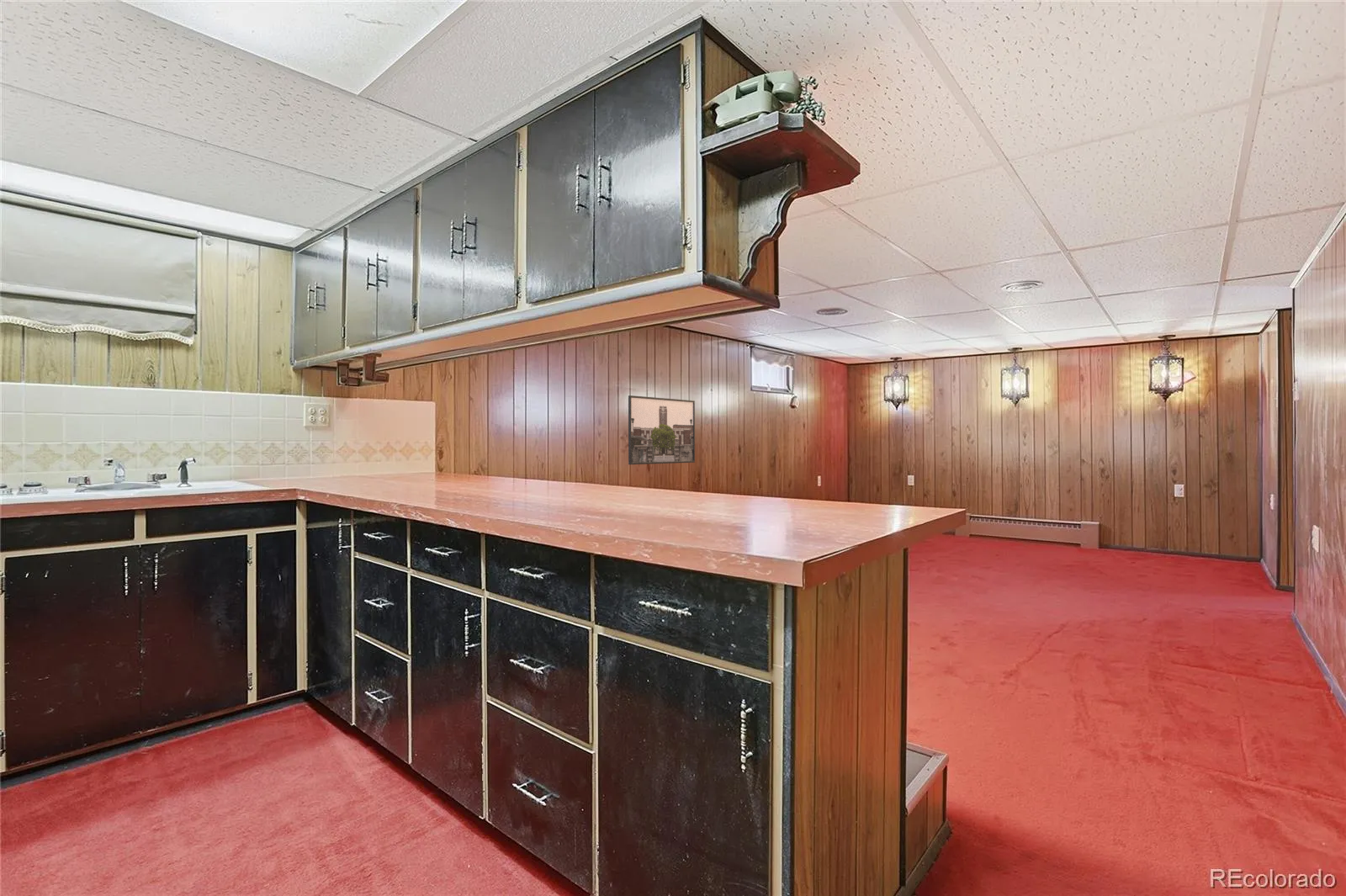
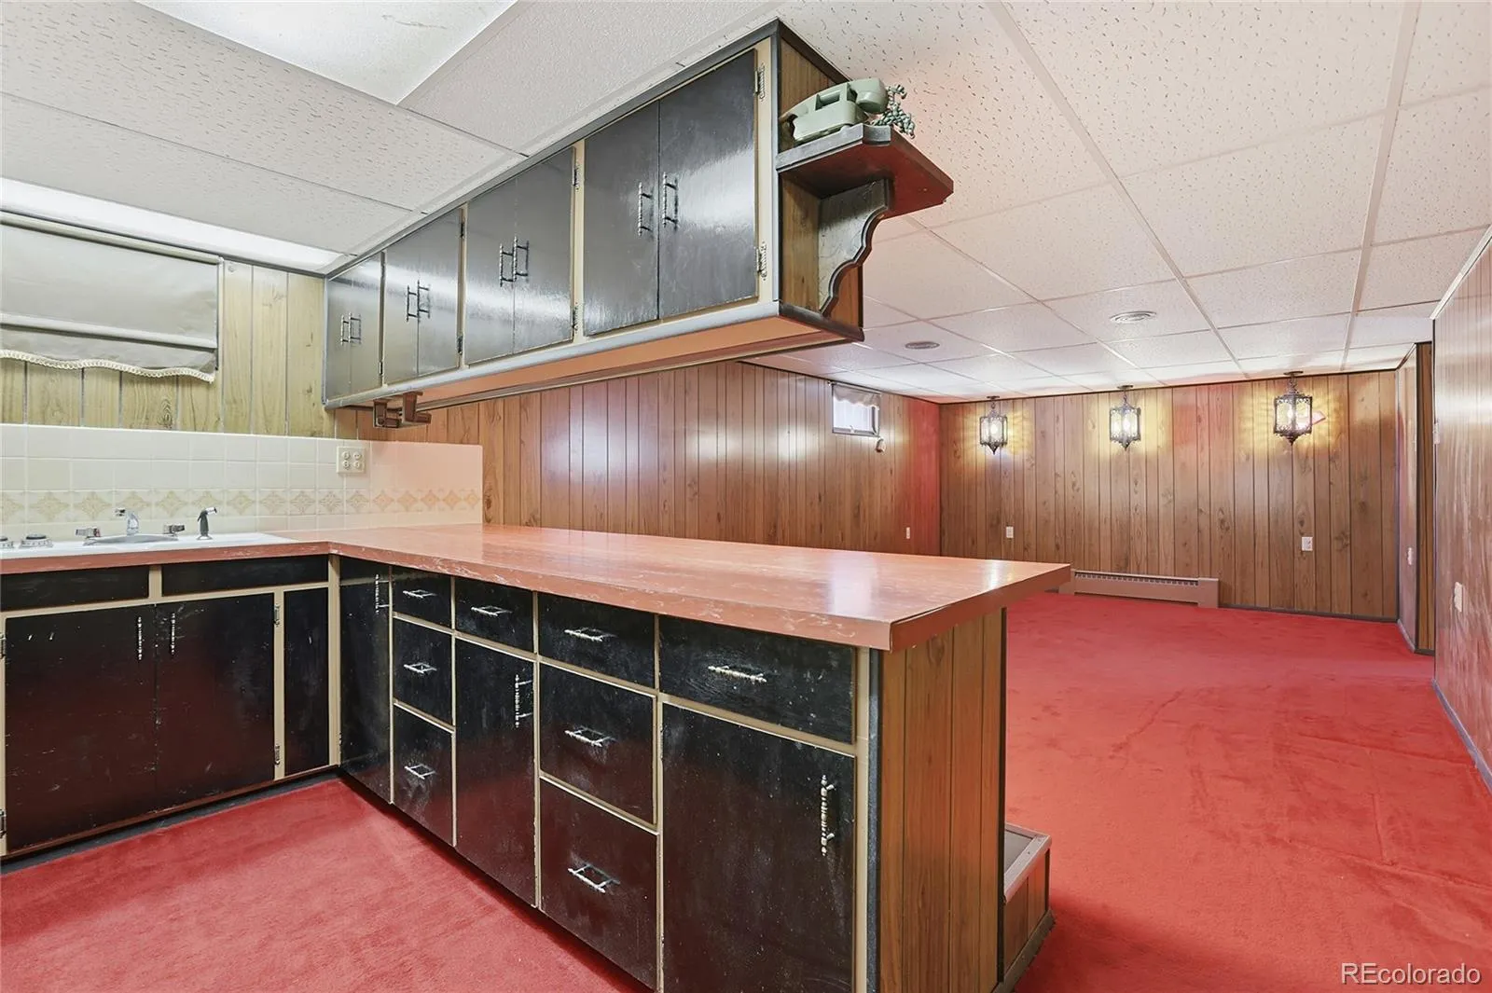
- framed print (663, 431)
